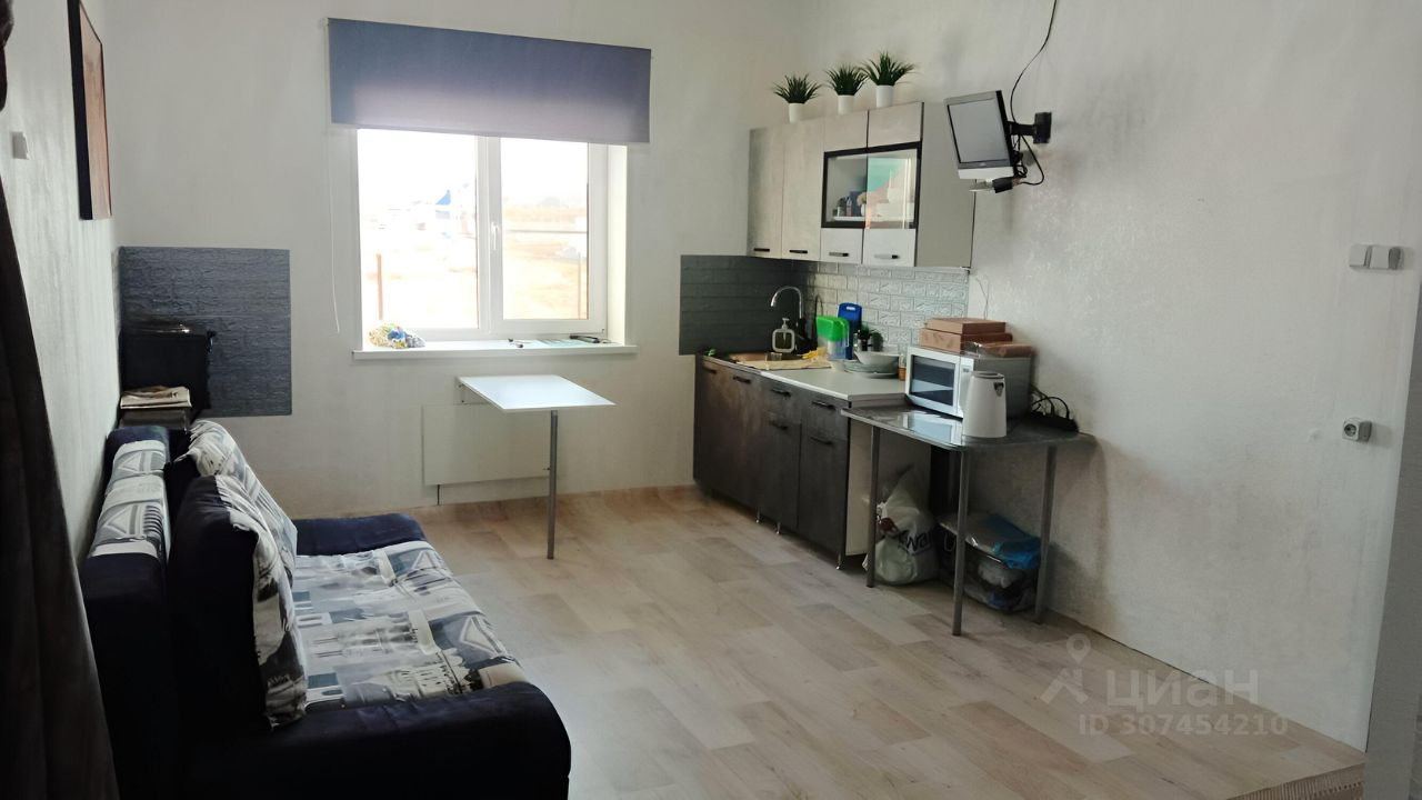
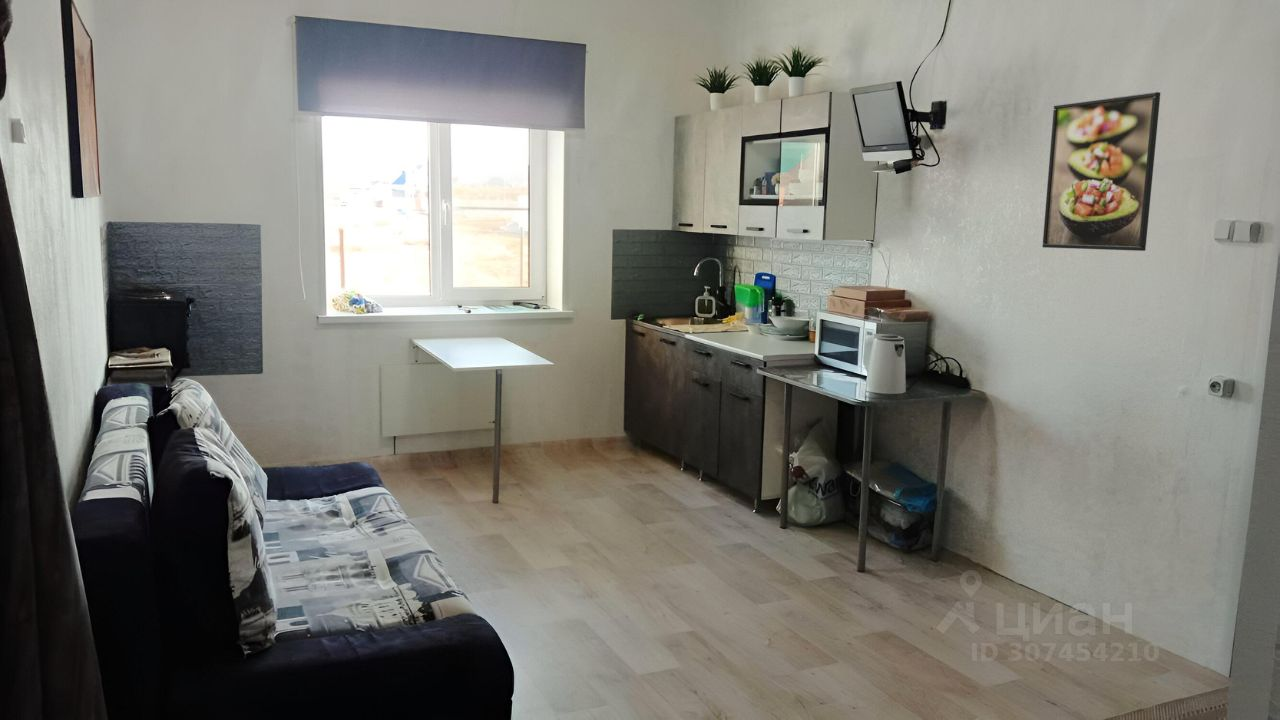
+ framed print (1097, 174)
